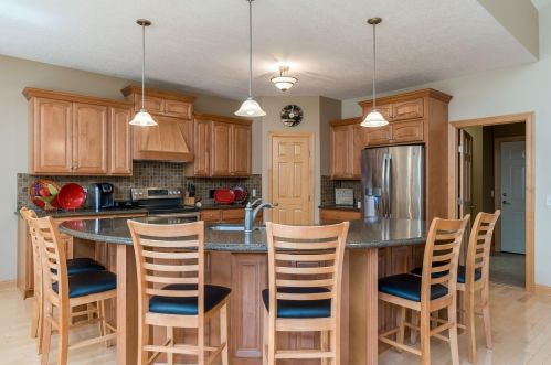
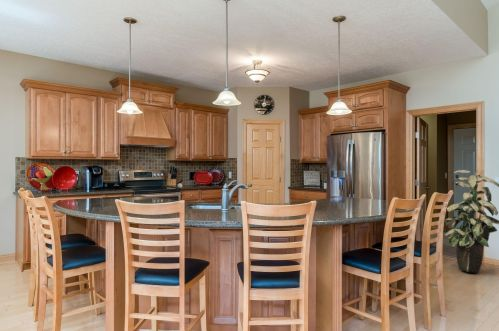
+ indoor plant (469, 220)
